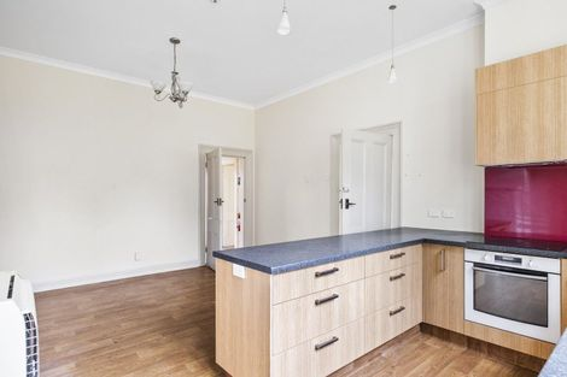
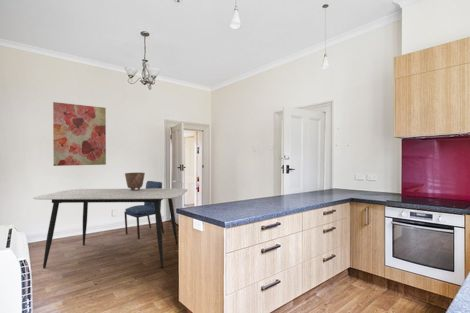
+ dining chair (144, 207)
+ wall art (80, 135)
+ ceramic pot (134, 181)
+ dining table (118, 201)
